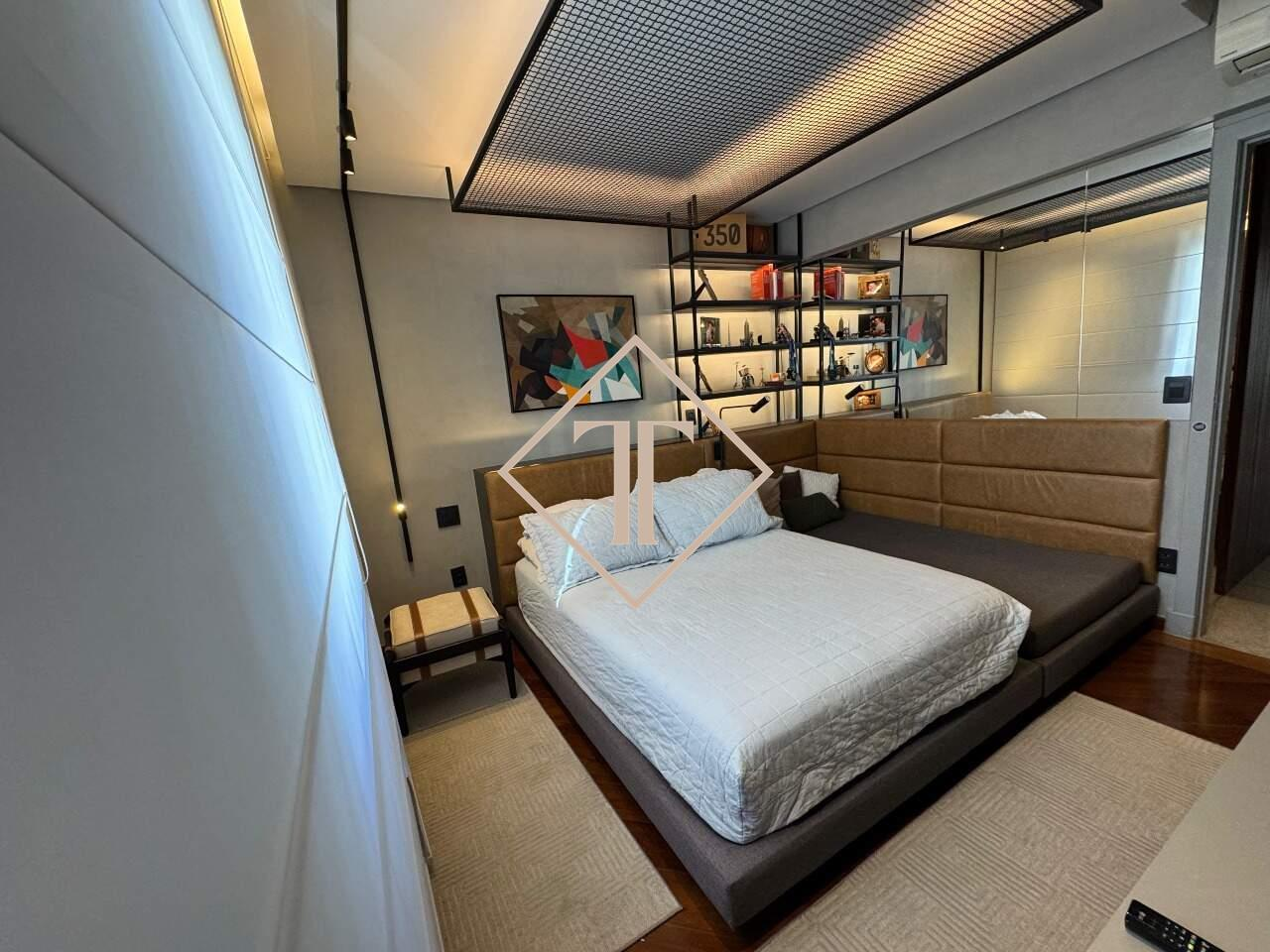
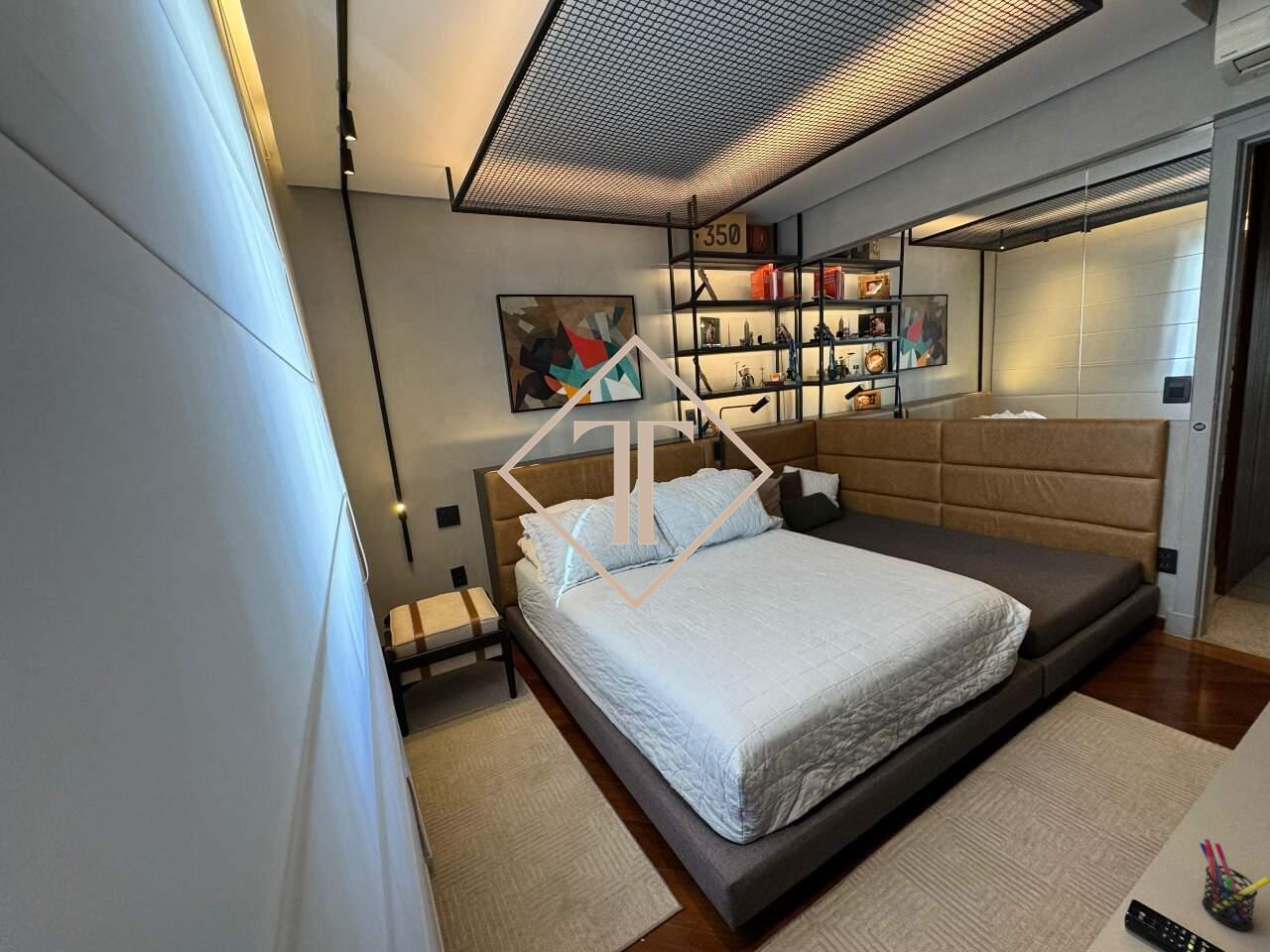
+ pen holder (1226, 885)
